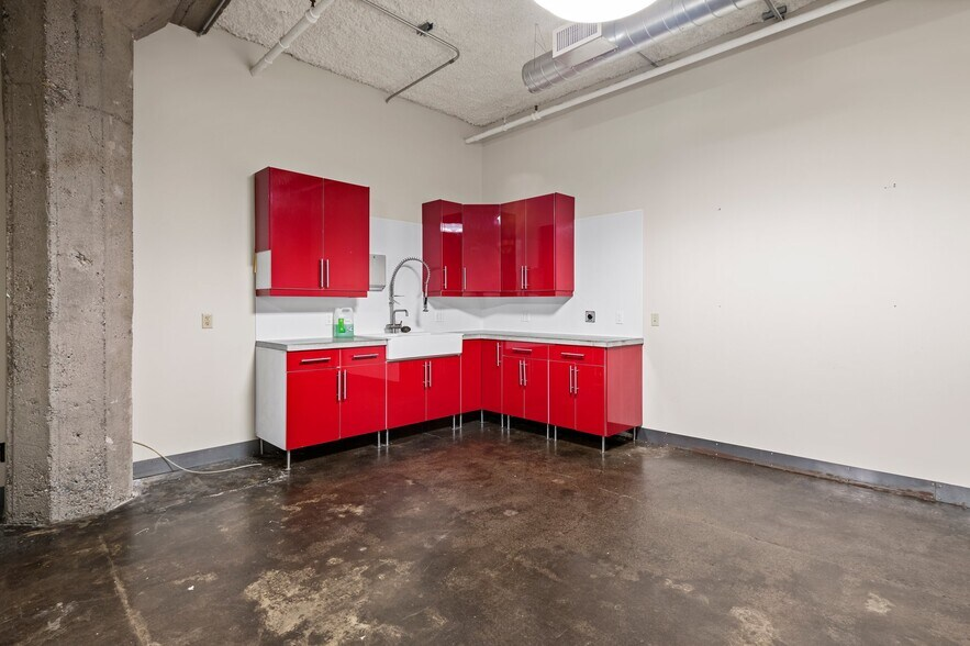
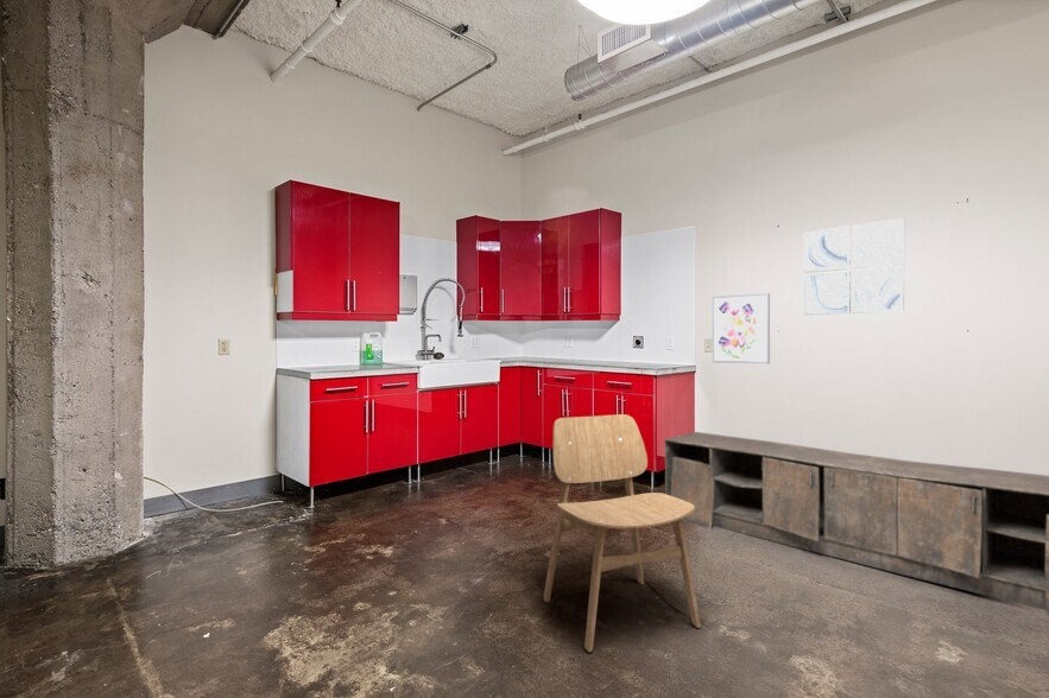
+ sideboard (828, 506)
+ dining chair (617, 516)
+ wall art (740, 329)
+ wall art (849, 268)
